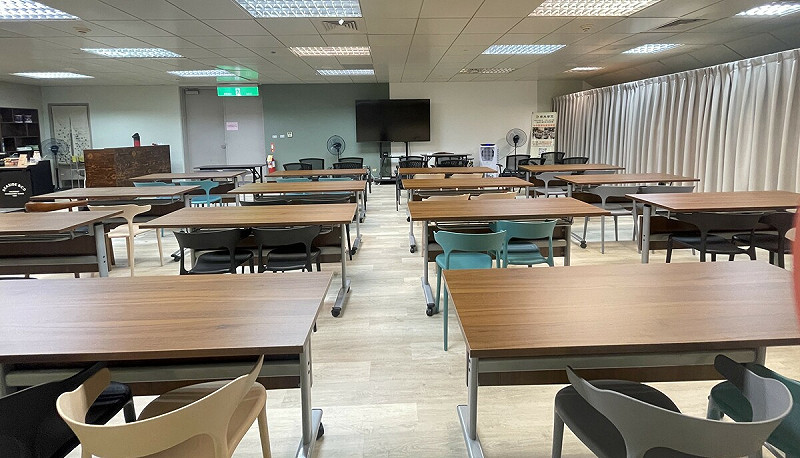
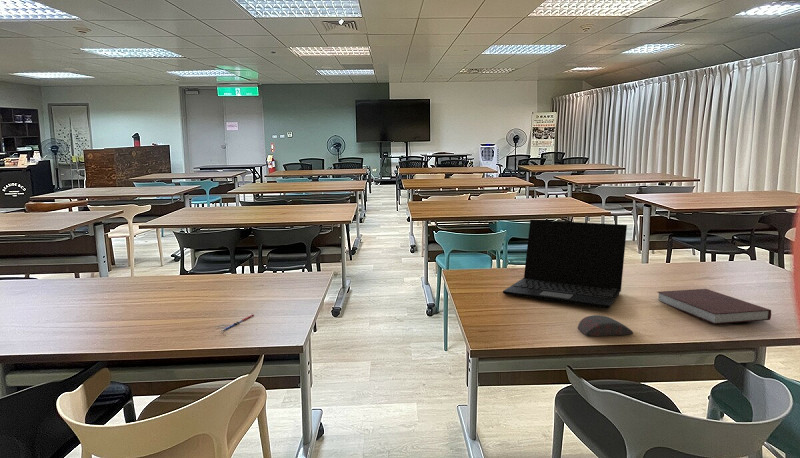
+ notebook (709, 304)
+ laptop (565, 259)
+ computer mouse (604, 324)
+ pen (238, 322)
